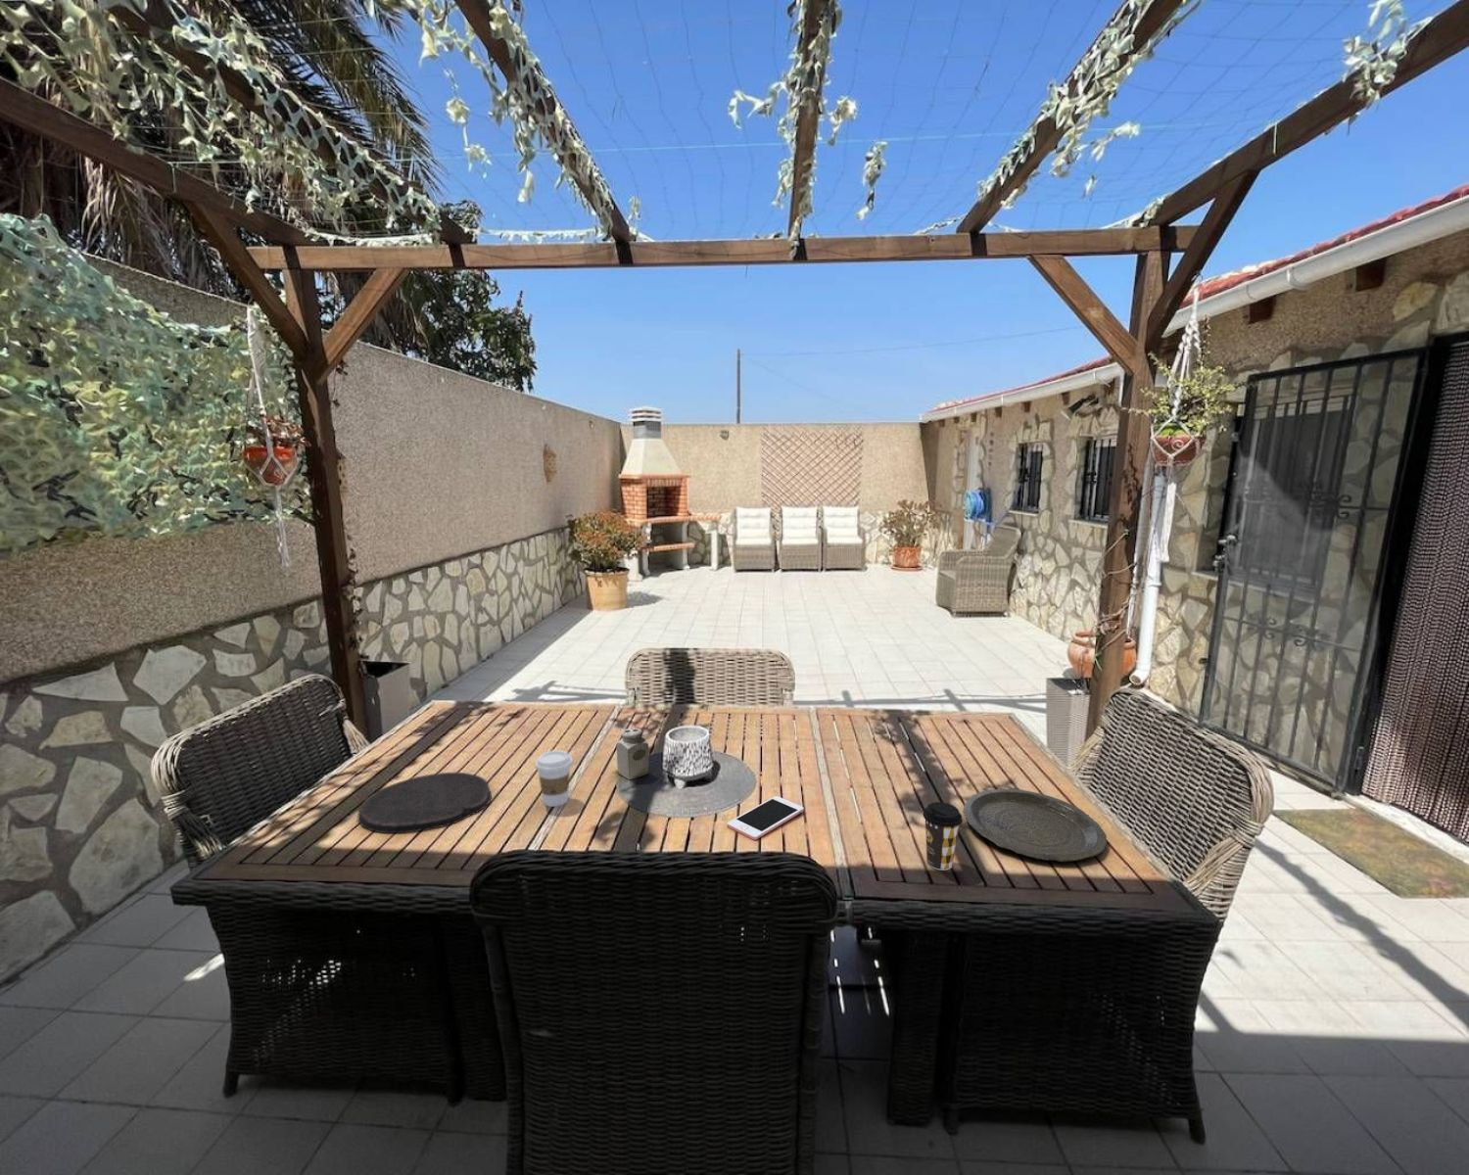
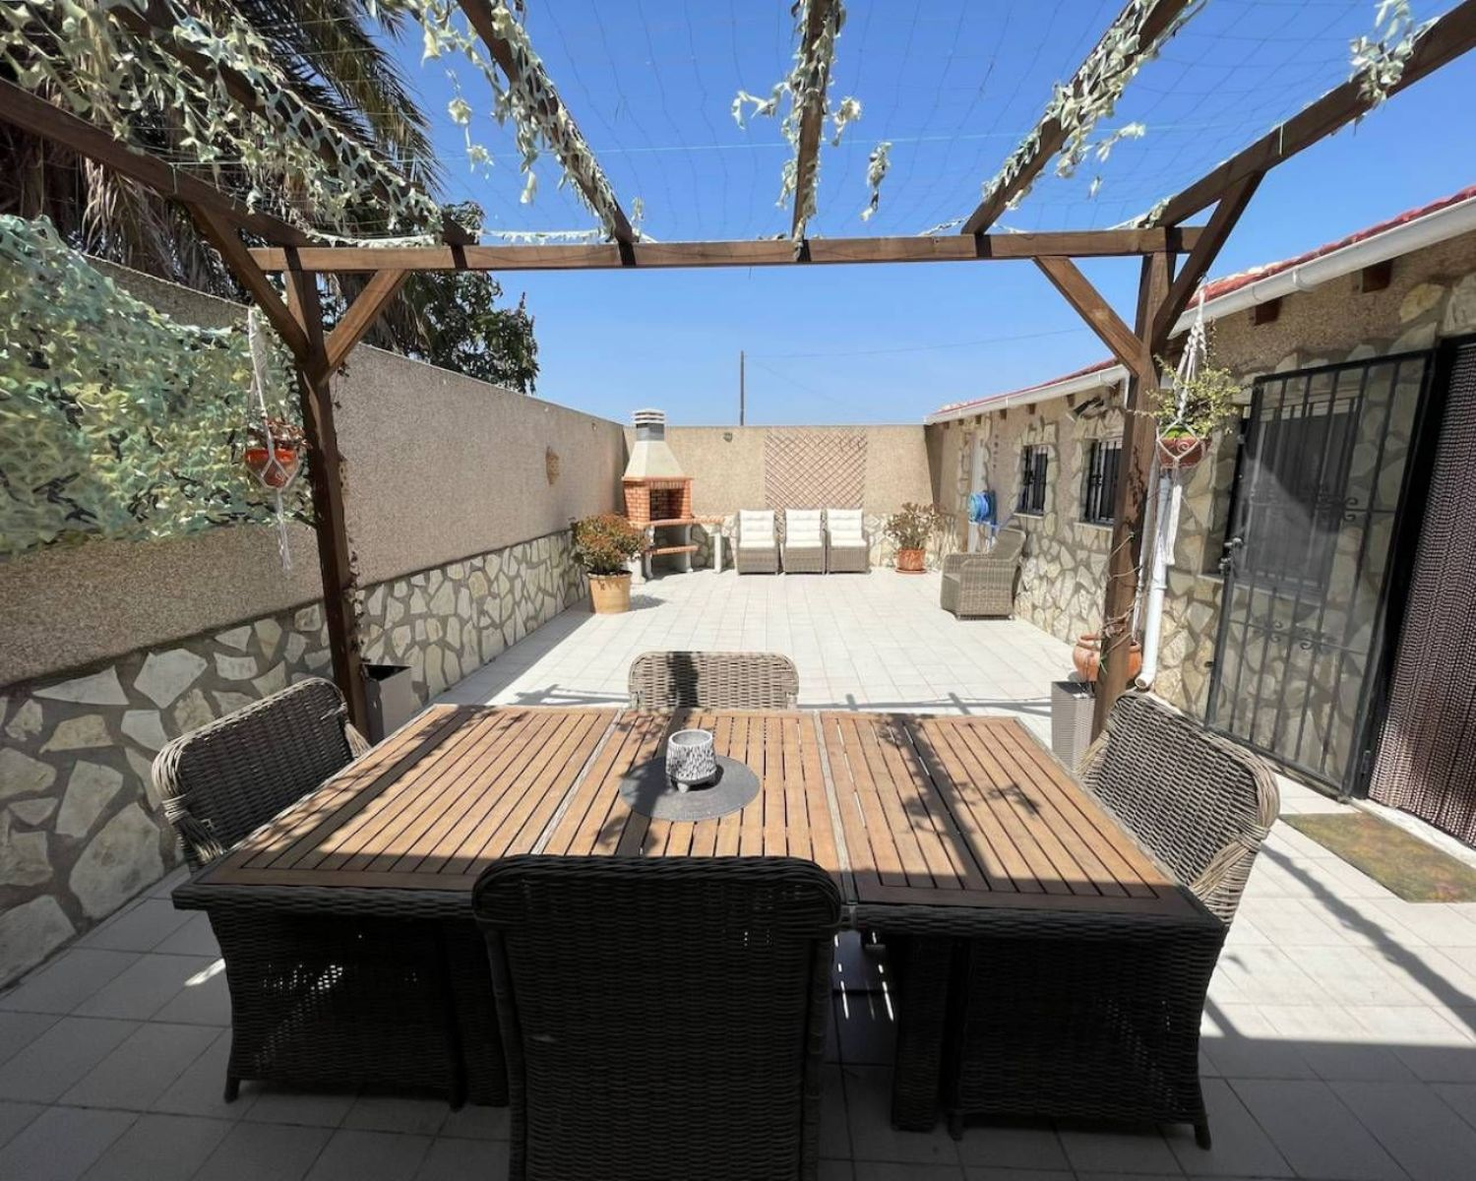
- plate (1032, 824)
- coffee cup (941, 836)
- plate (427, 799)
- salt shaker (632, 751)
- coffee cup (554, 778)
- cell phone (766, 817)
